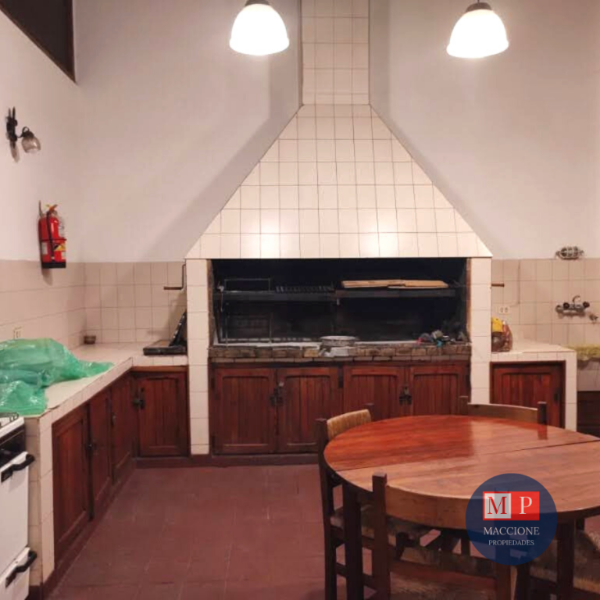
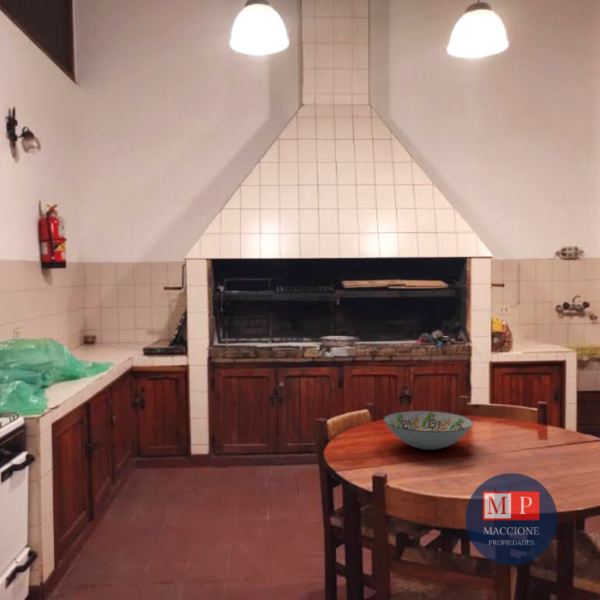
+ decorative bowl (427, 433)
